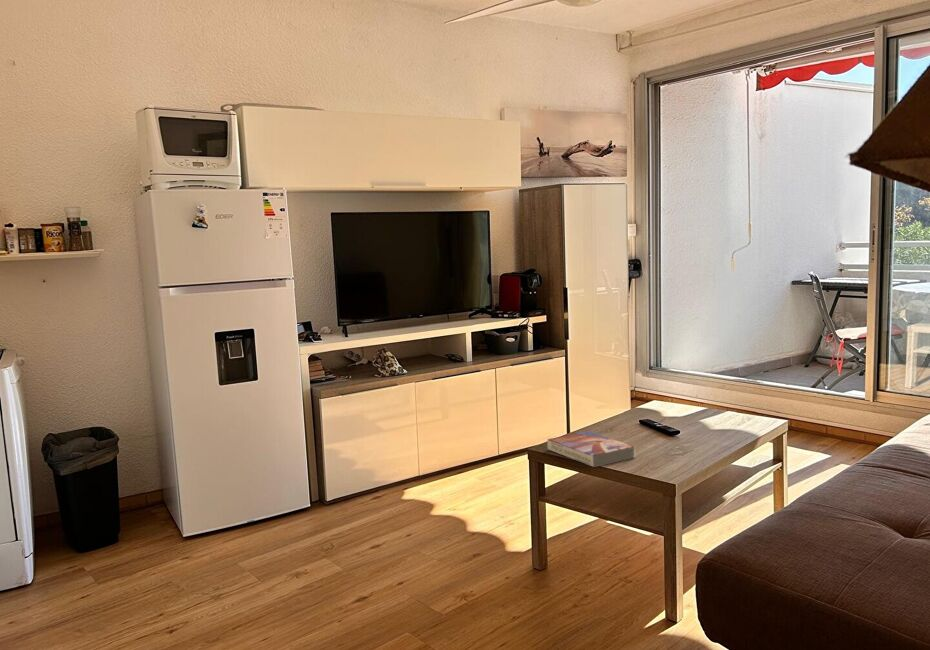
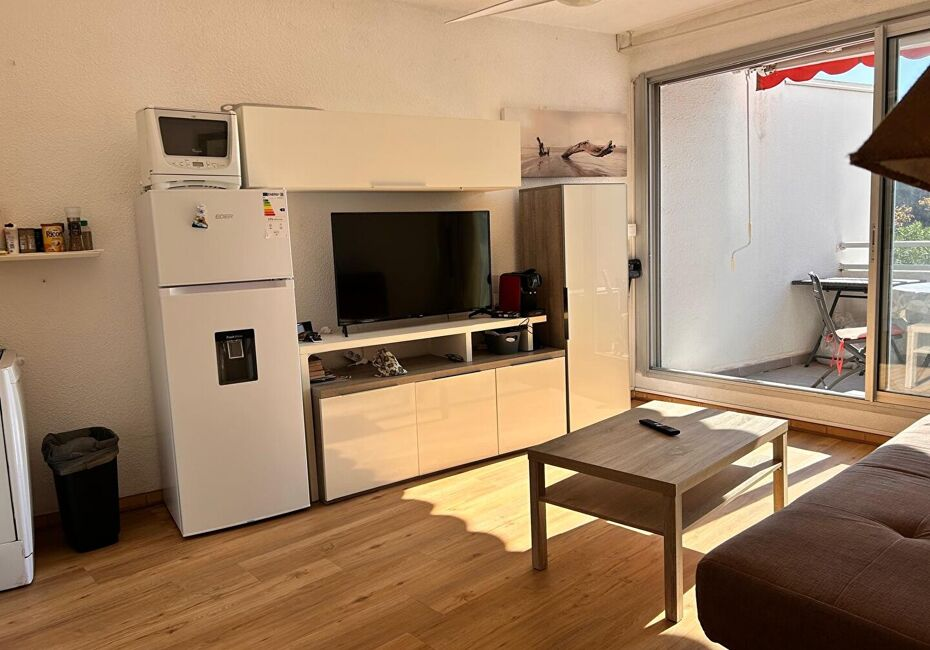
- textbook (590, 448)
